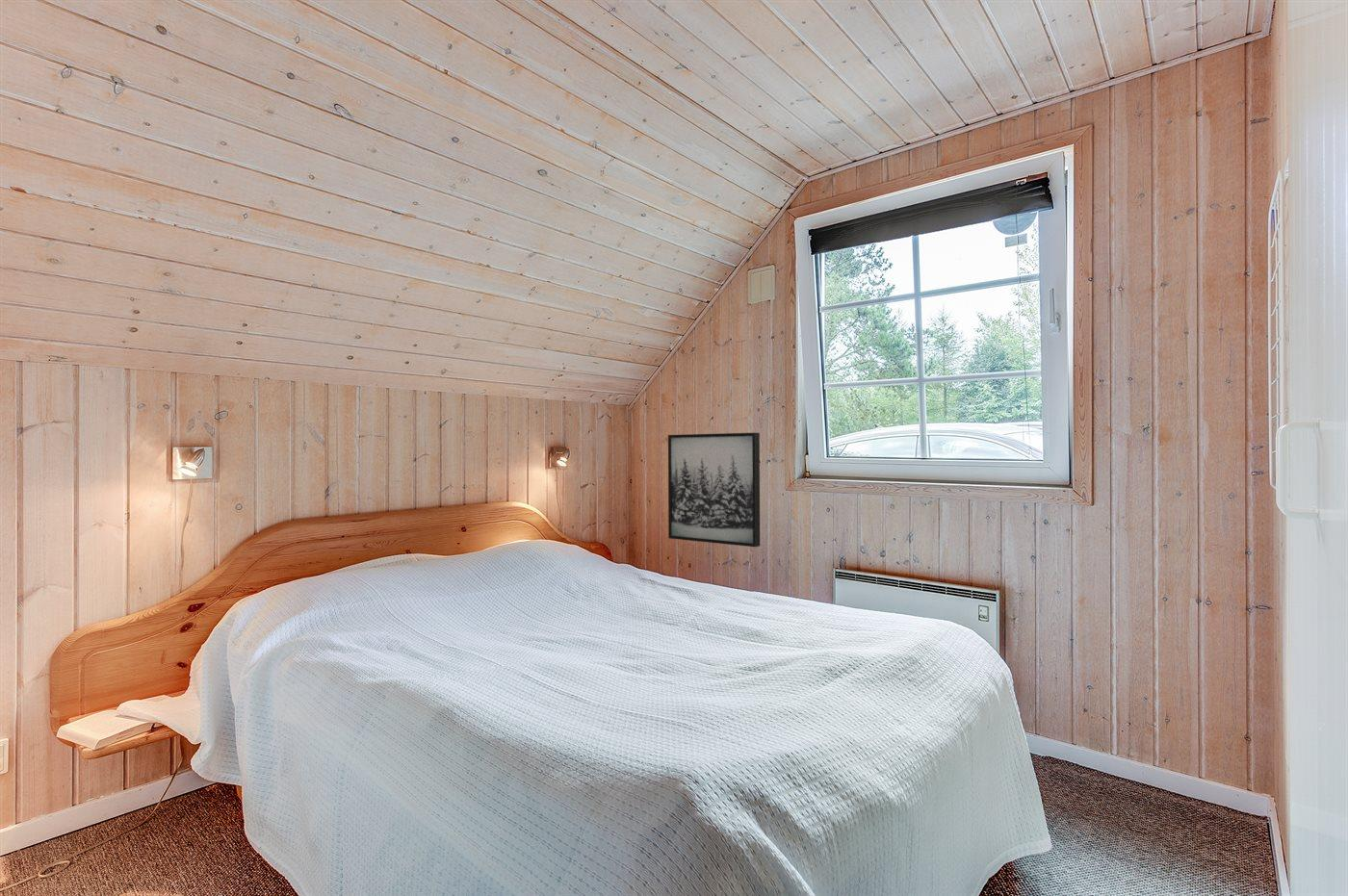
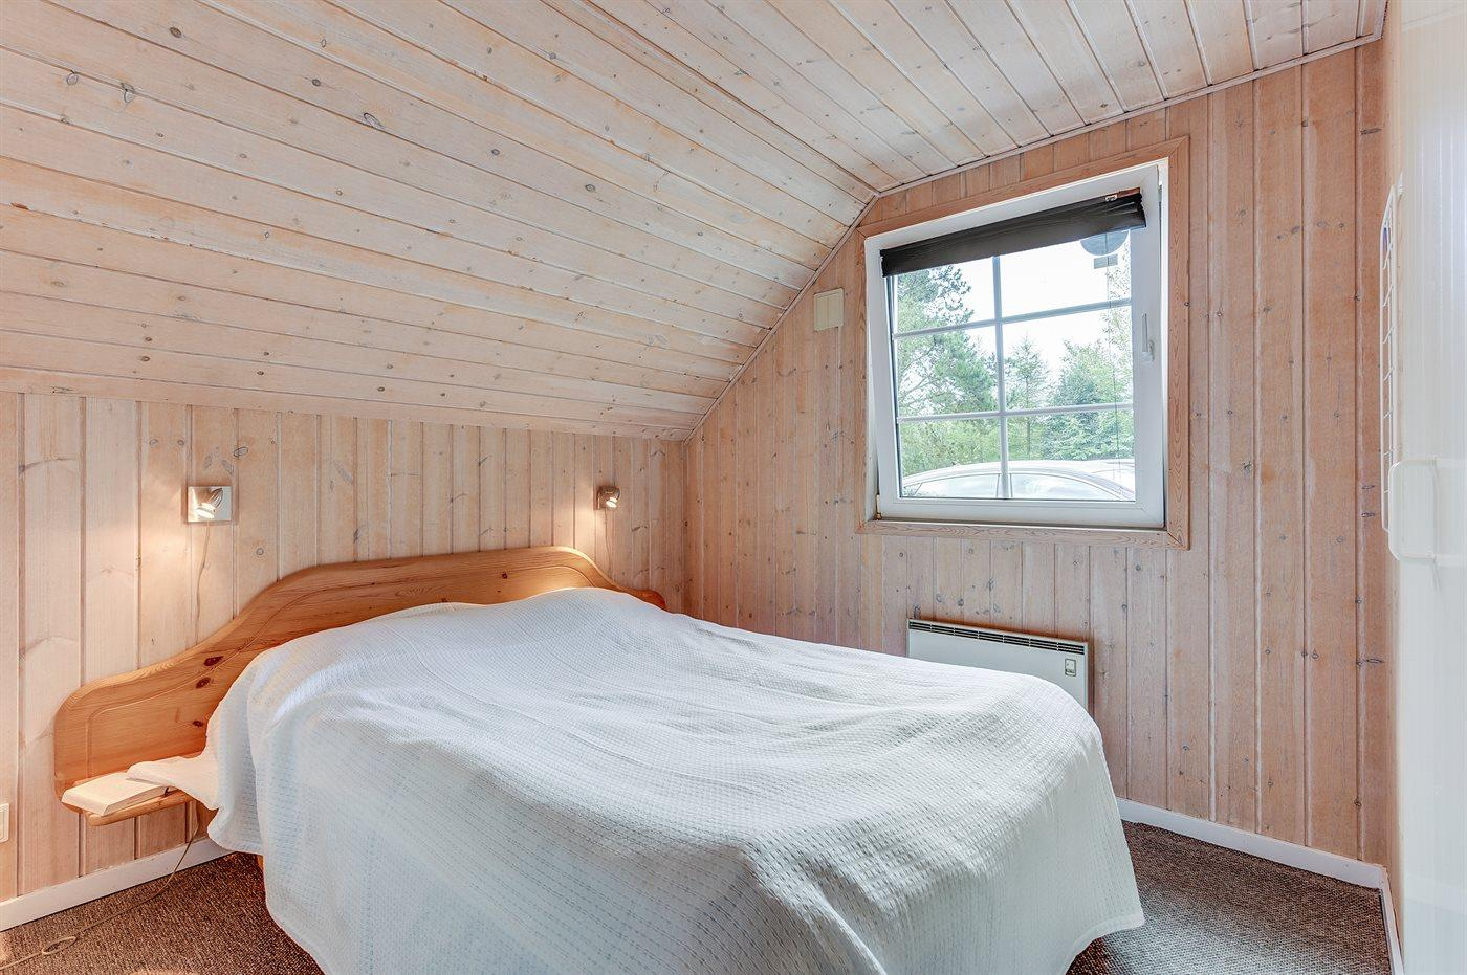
- wall art (712, 488)
